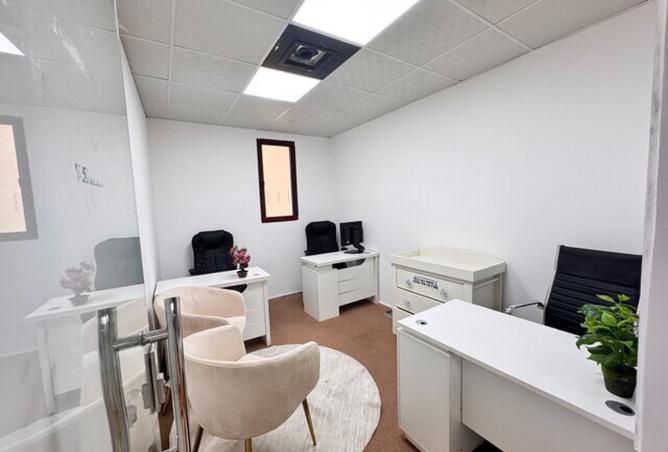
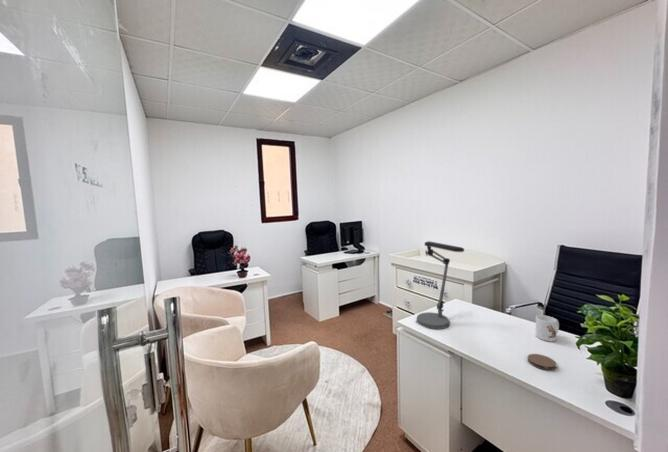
+ coaster (541, 361)
+ desk lamp (445, 281)
+ mug (548, 327)
